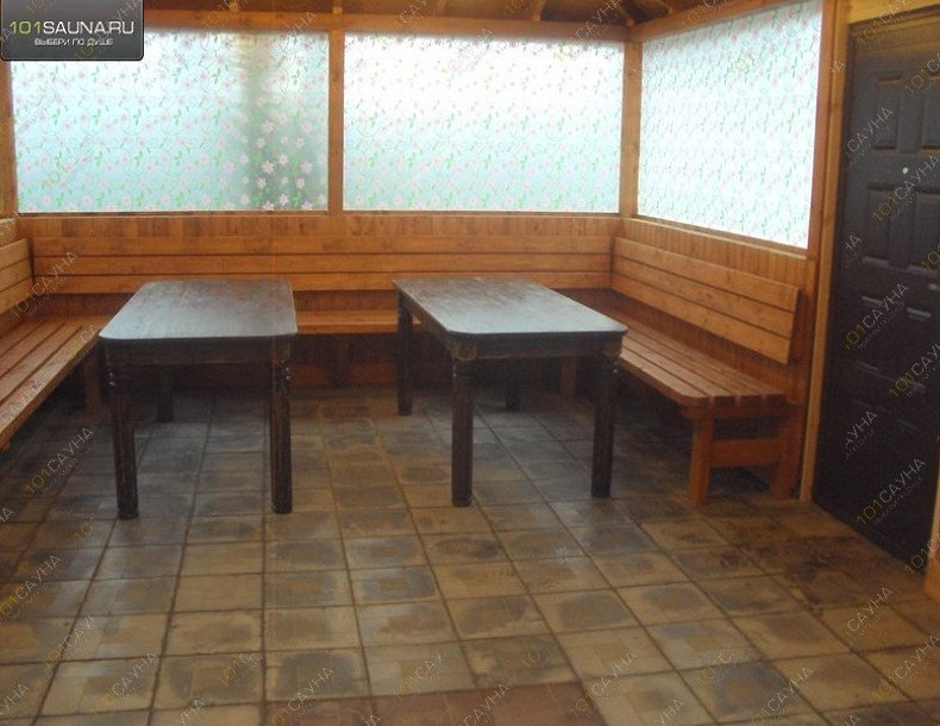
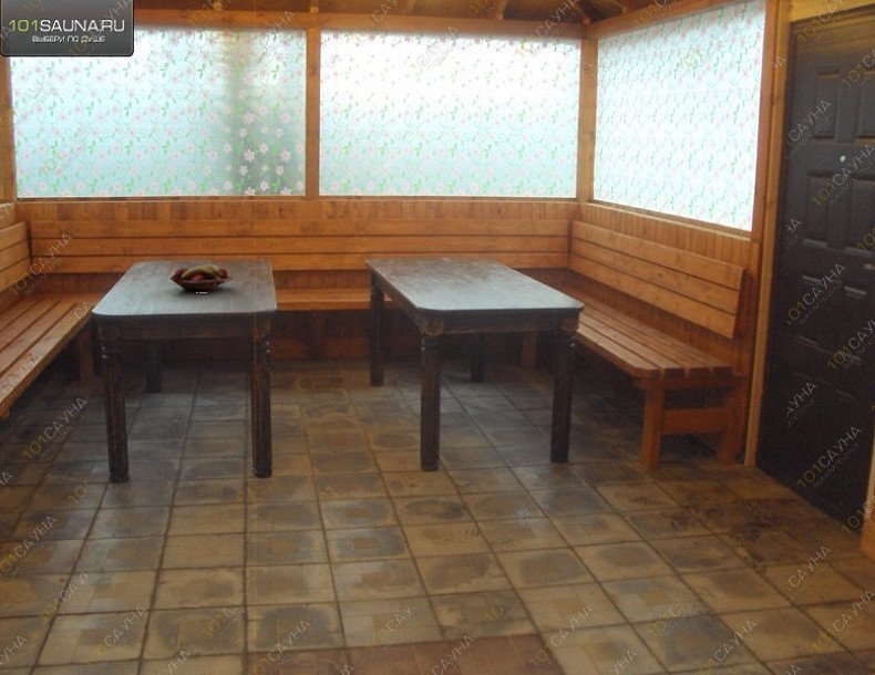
+ fruit basket (203, 277)
